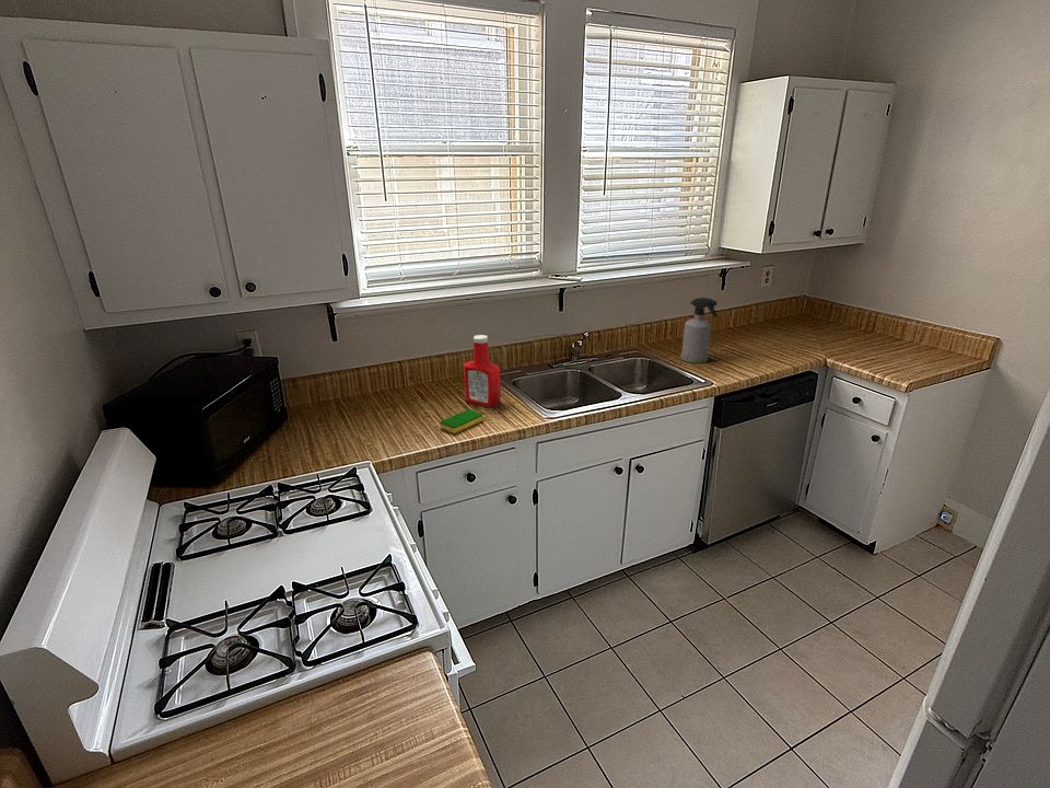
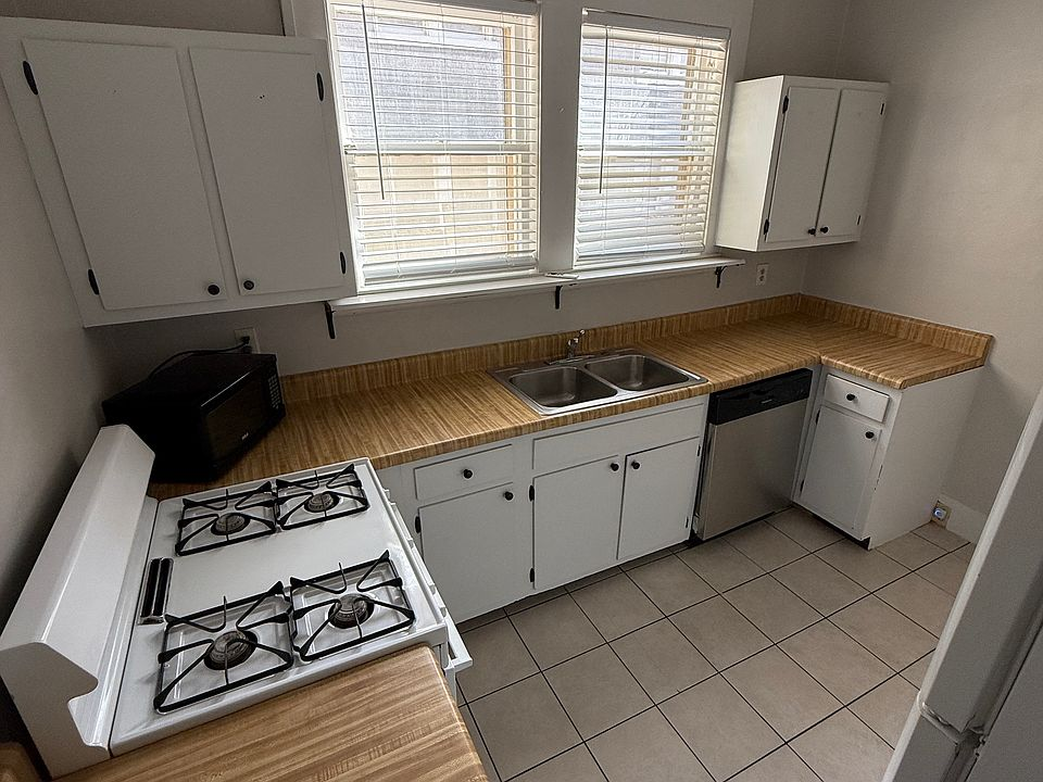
- dish sponge (462, 420)
- soap bottle (481, 369)
- spray bottle (699, 328)
